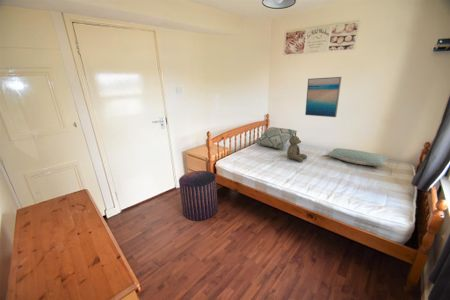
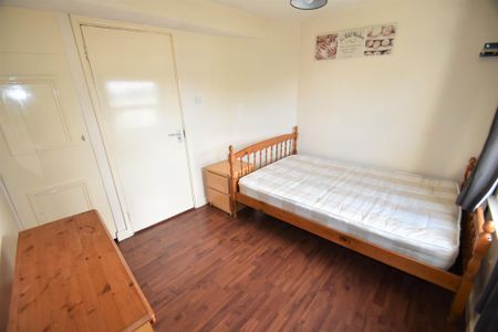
- teddy bear (297, 146)
- wall art (321, 97)
- decorative pillow (275, 137)
- pouf (198, 194)
- pillow (356, 156)
